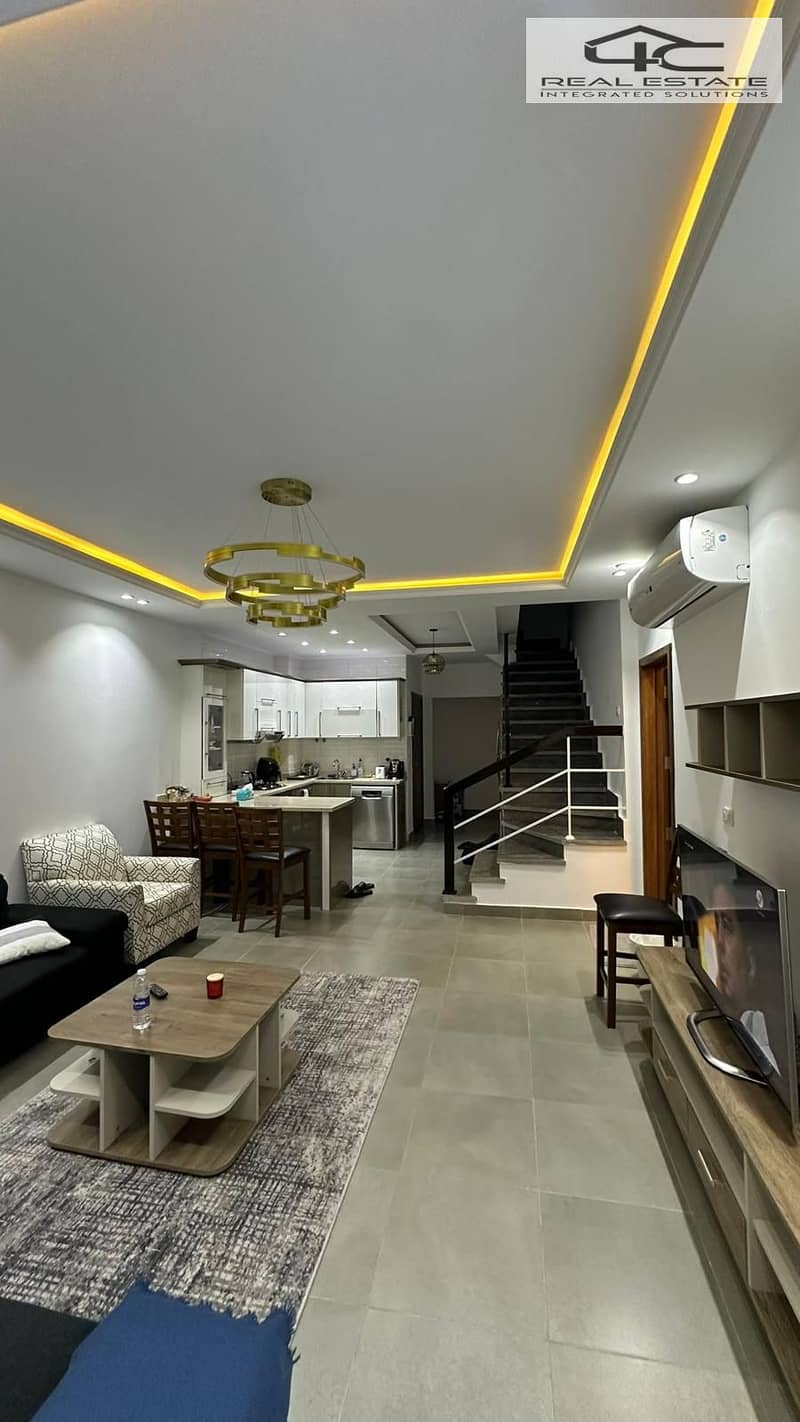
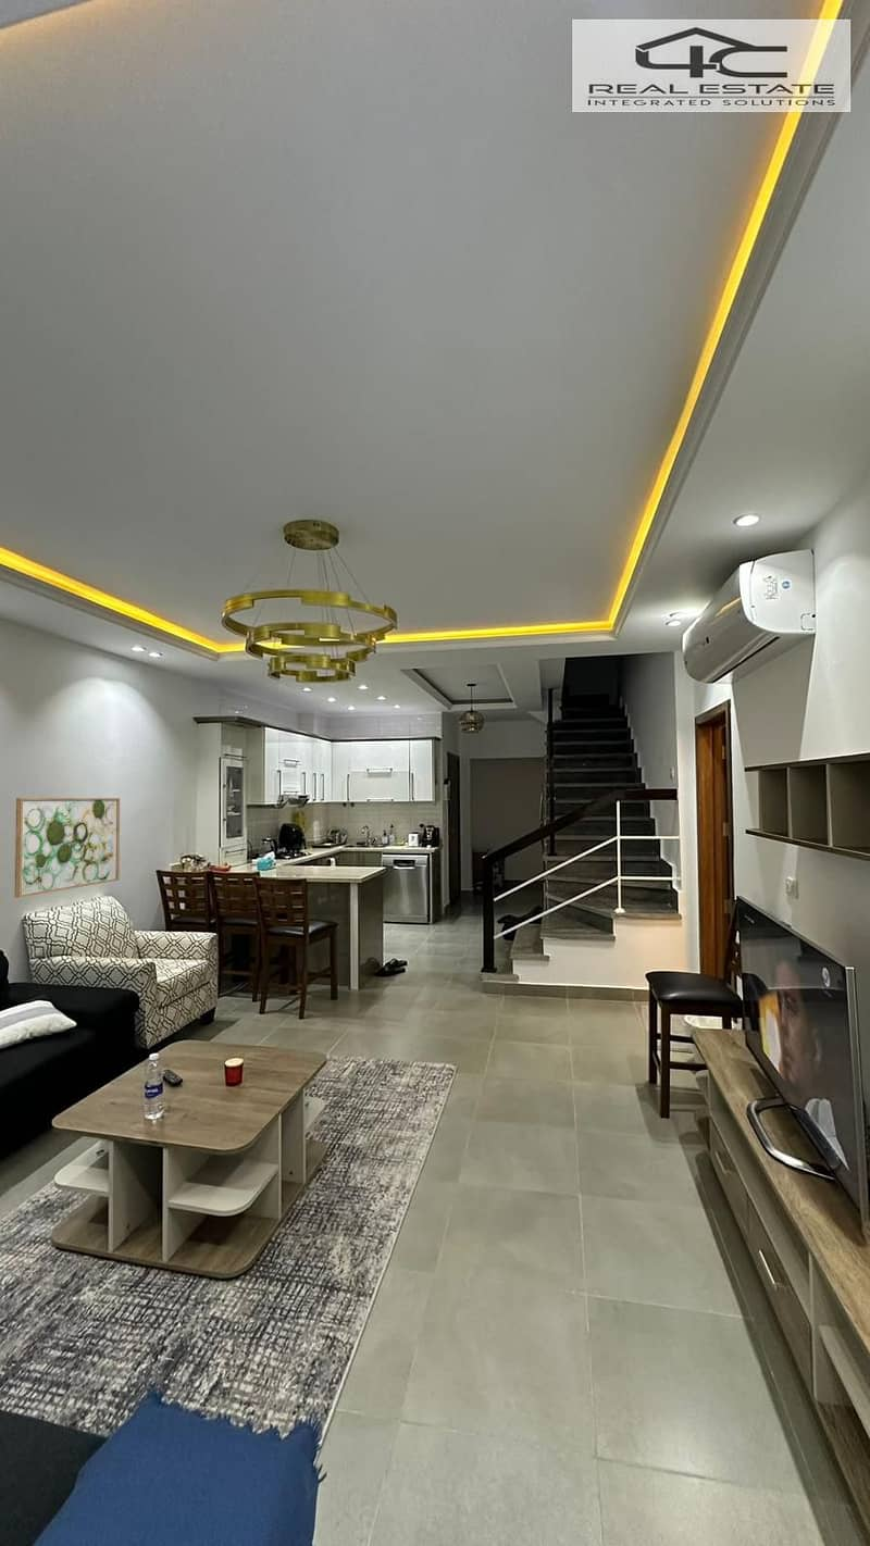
+ wall art (73, 843)
